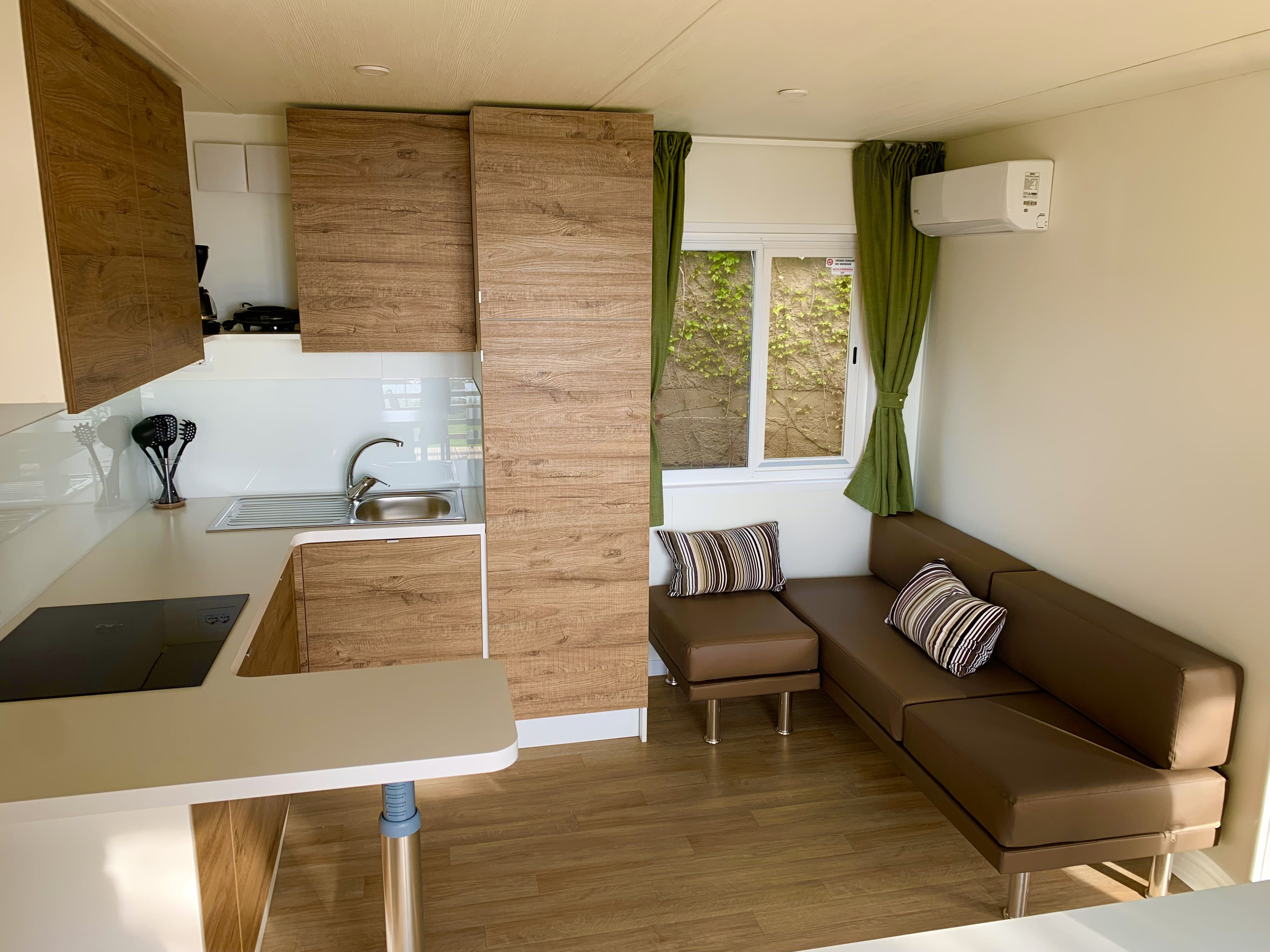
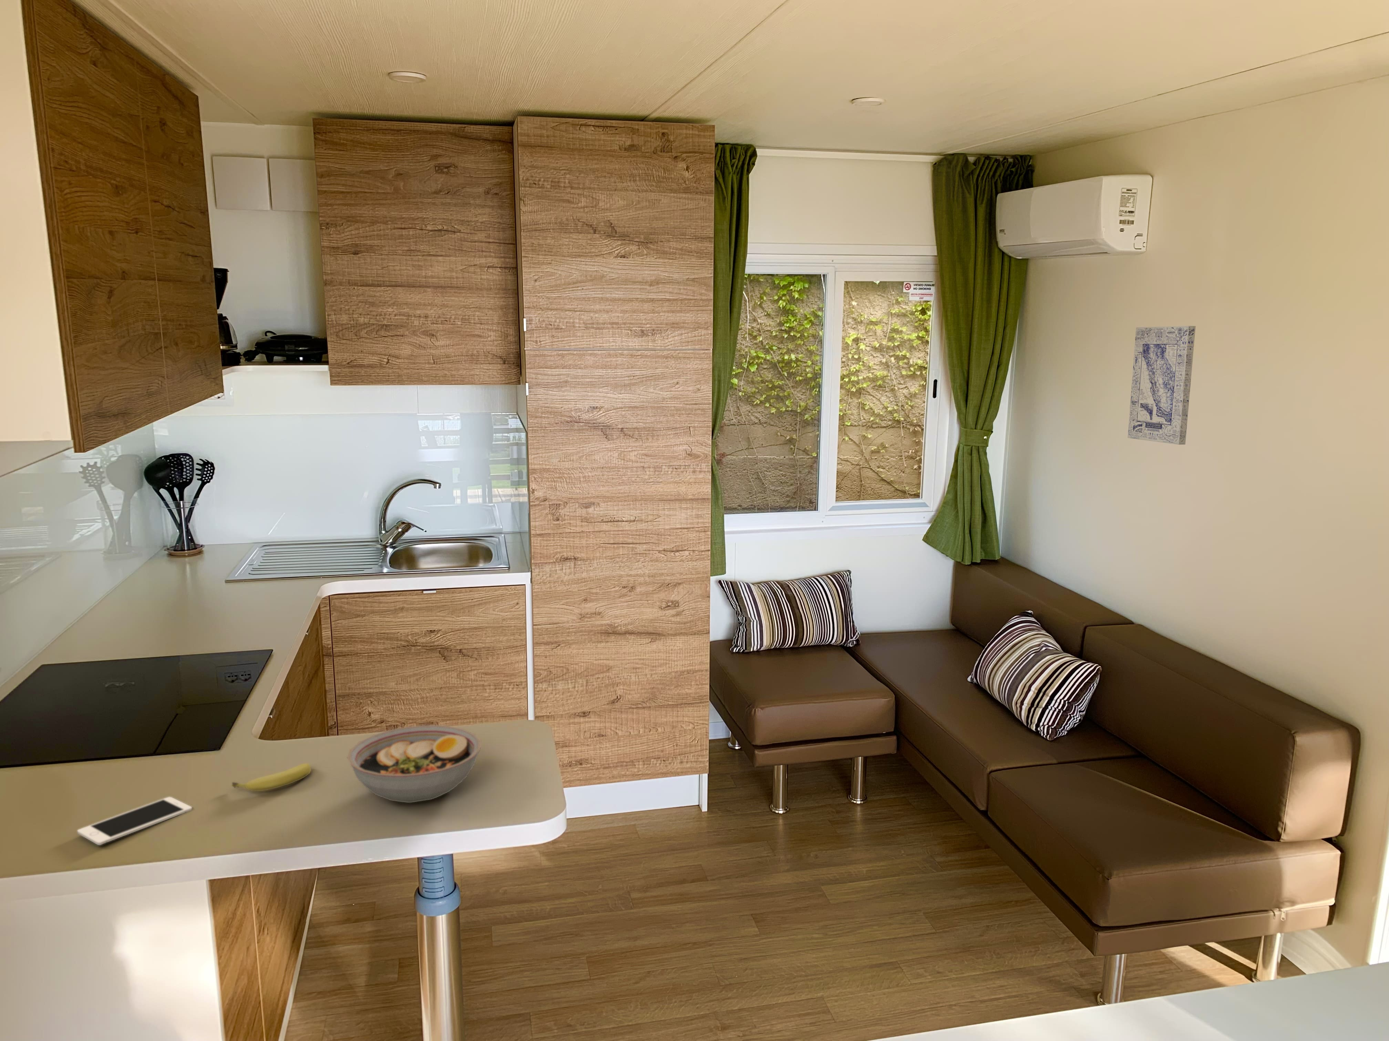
+ fruit (275, 776)
+ cell phone (136, 820)
+ wall art (1160, 384)
+ bowl (416, 770)
